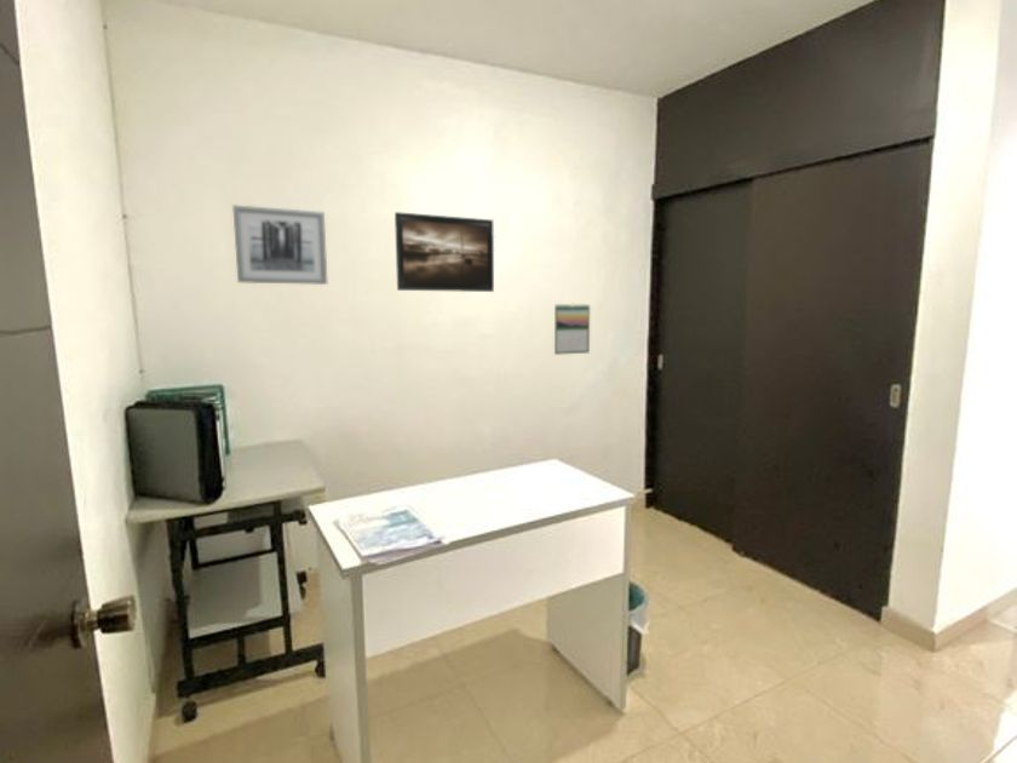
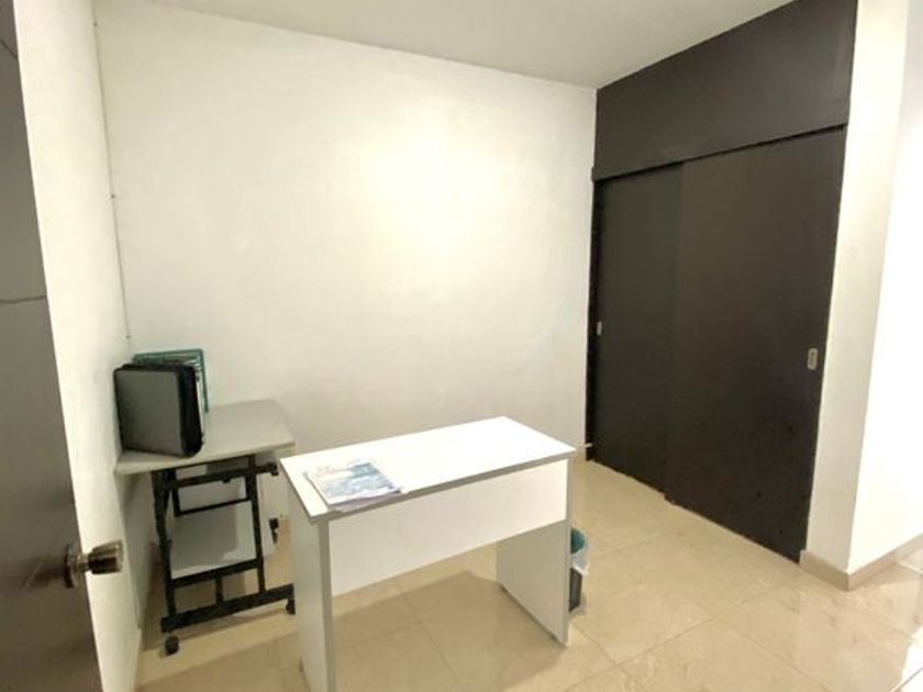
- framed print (446, 253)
- calendar (571, 328)
- wall art (281, 246)
